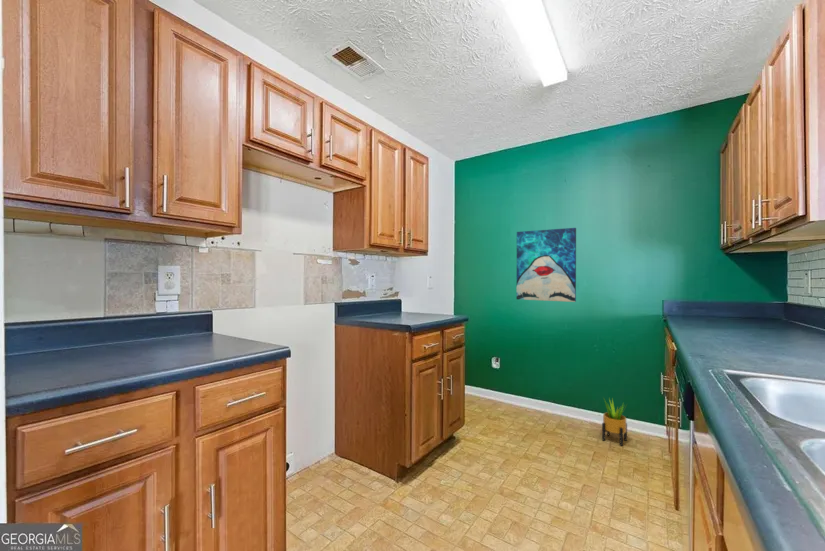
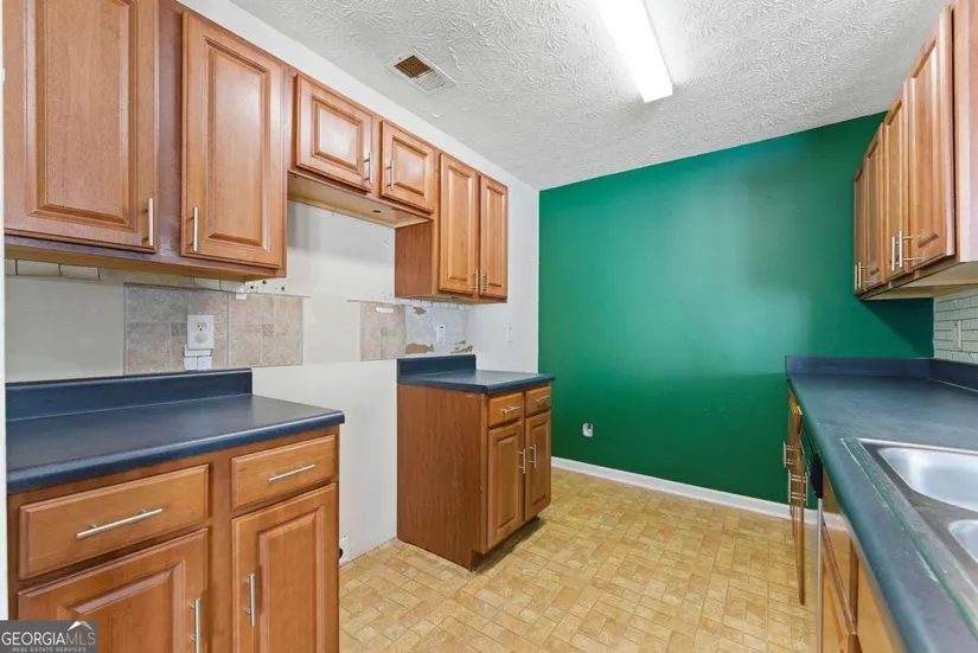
- potted plant (614, 419)
- wall art (545, 265)
